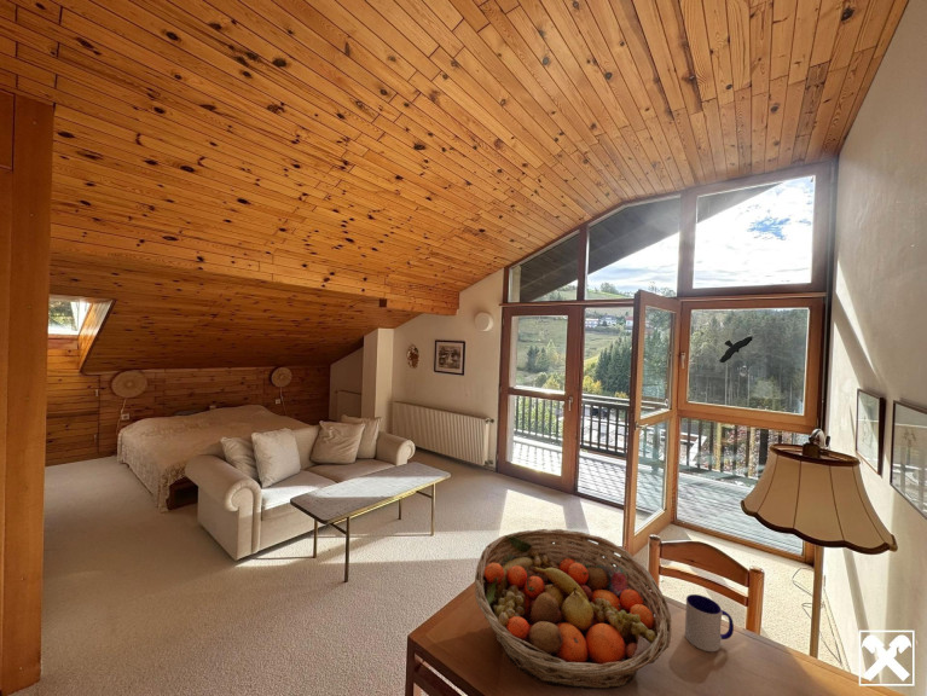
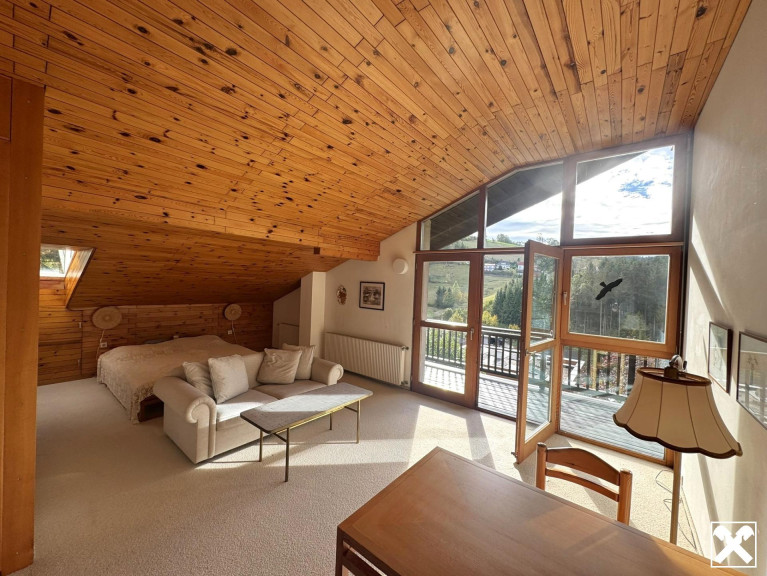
- mug (709, 622)
- fruit basket (566, 601)
